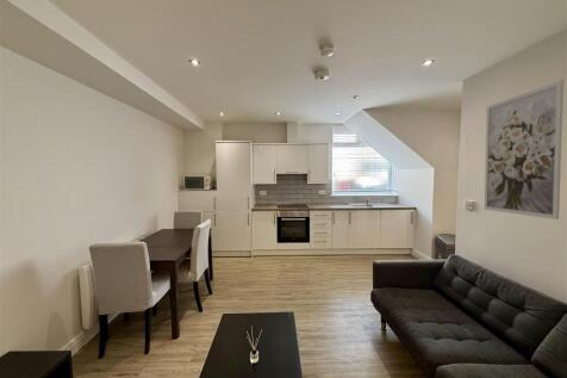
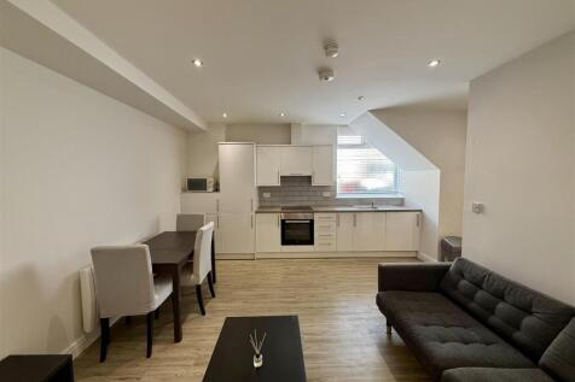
- wall art (517, 154)
